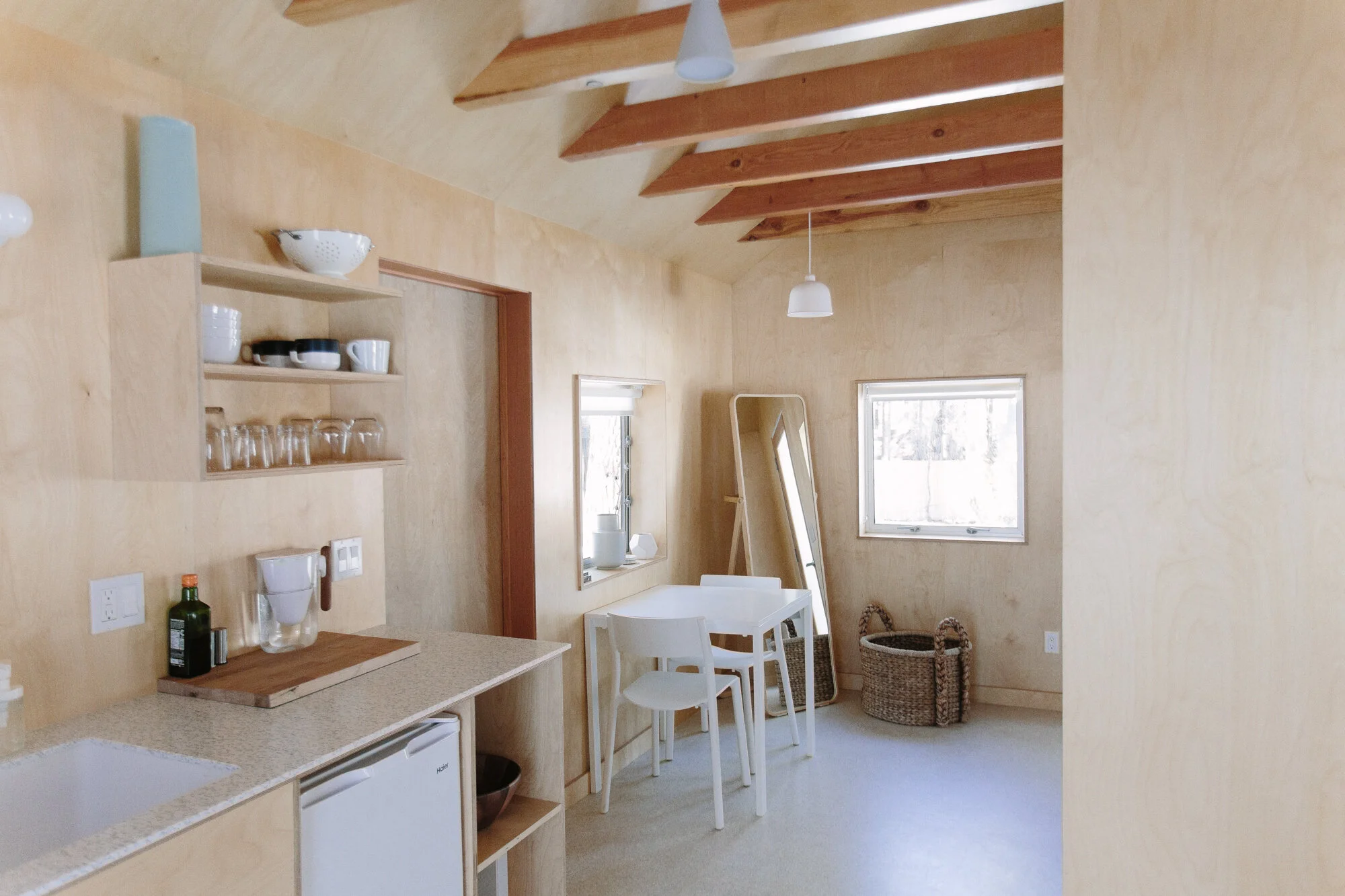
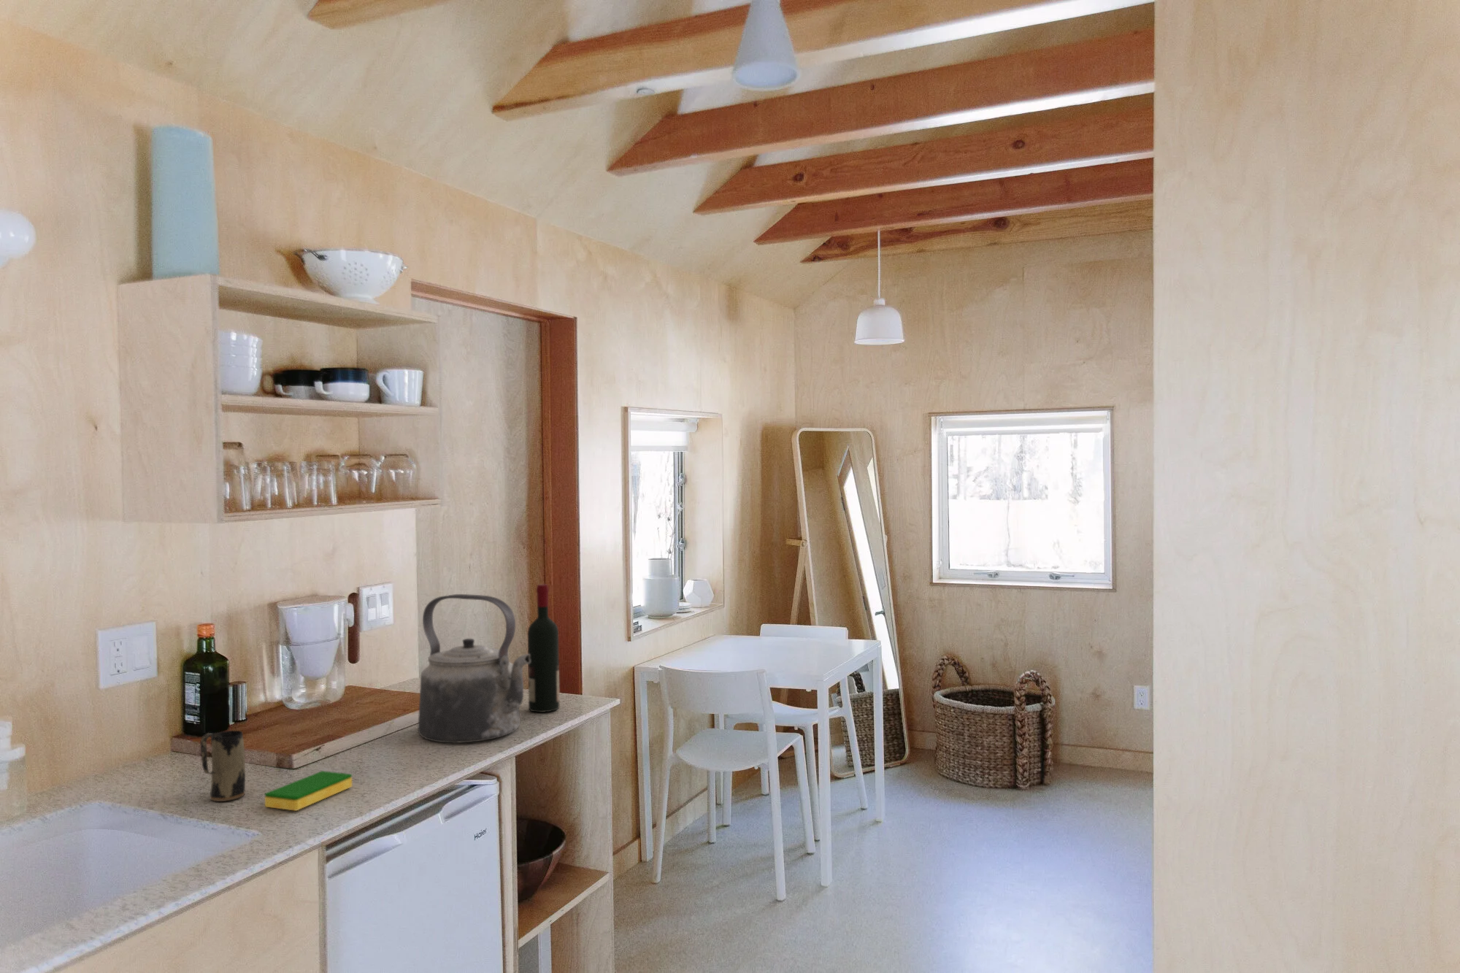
+ mug (221, 763)
+ alcohol (543, 647)
+ kettle (477, 664)
+ dish sponge (309, 789)
